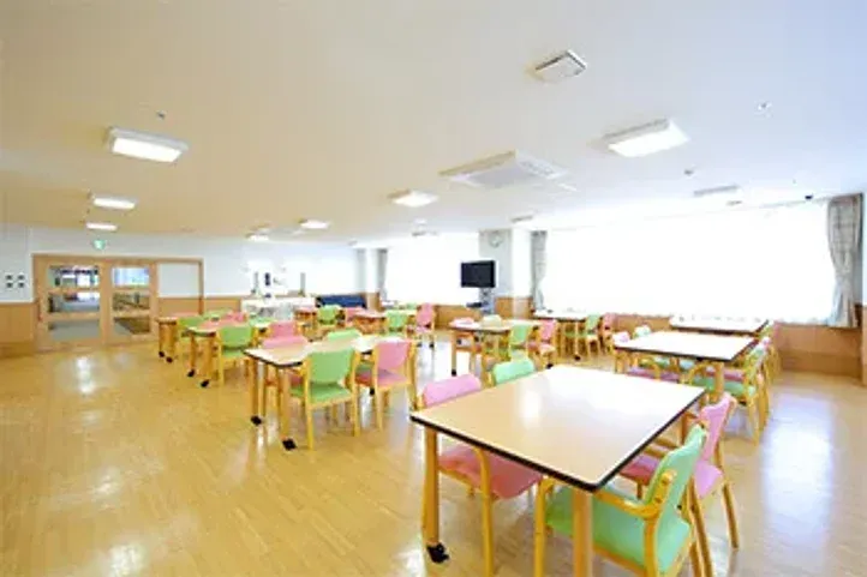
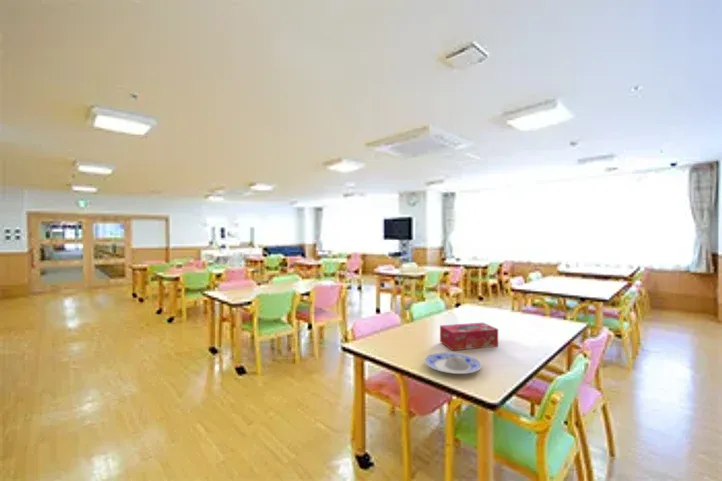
+ tissue box (468, 335)
+ plate (452, 361)
